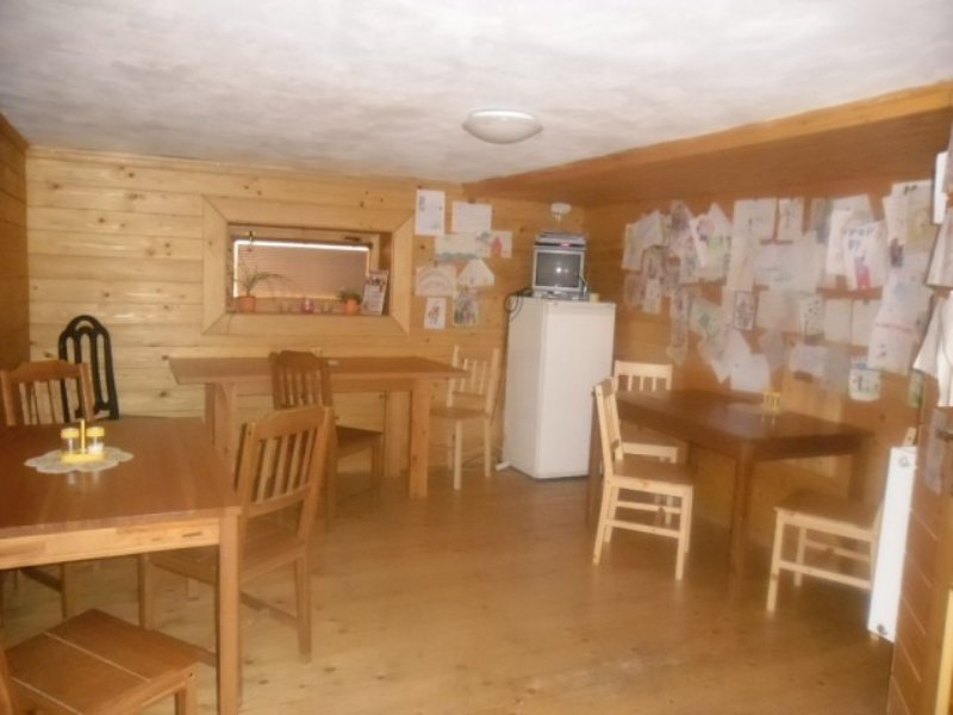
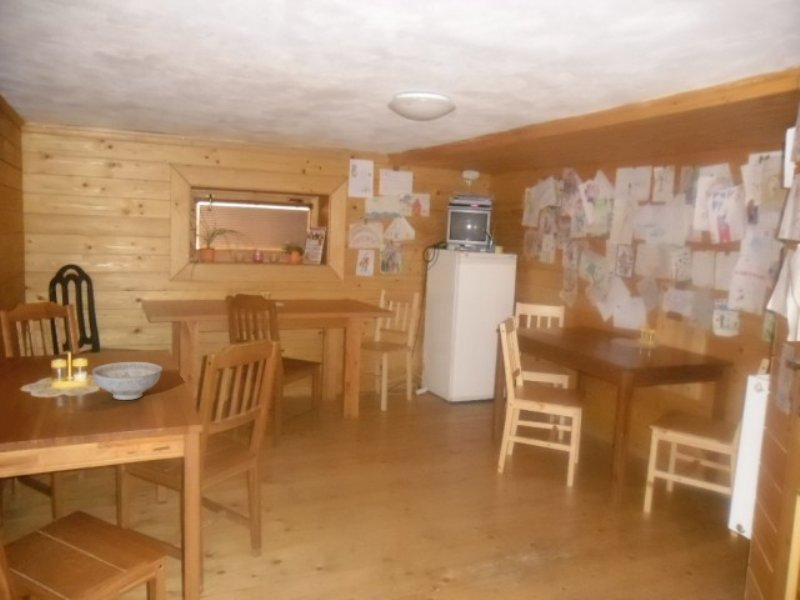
+ decorative bowl (127, 382)
